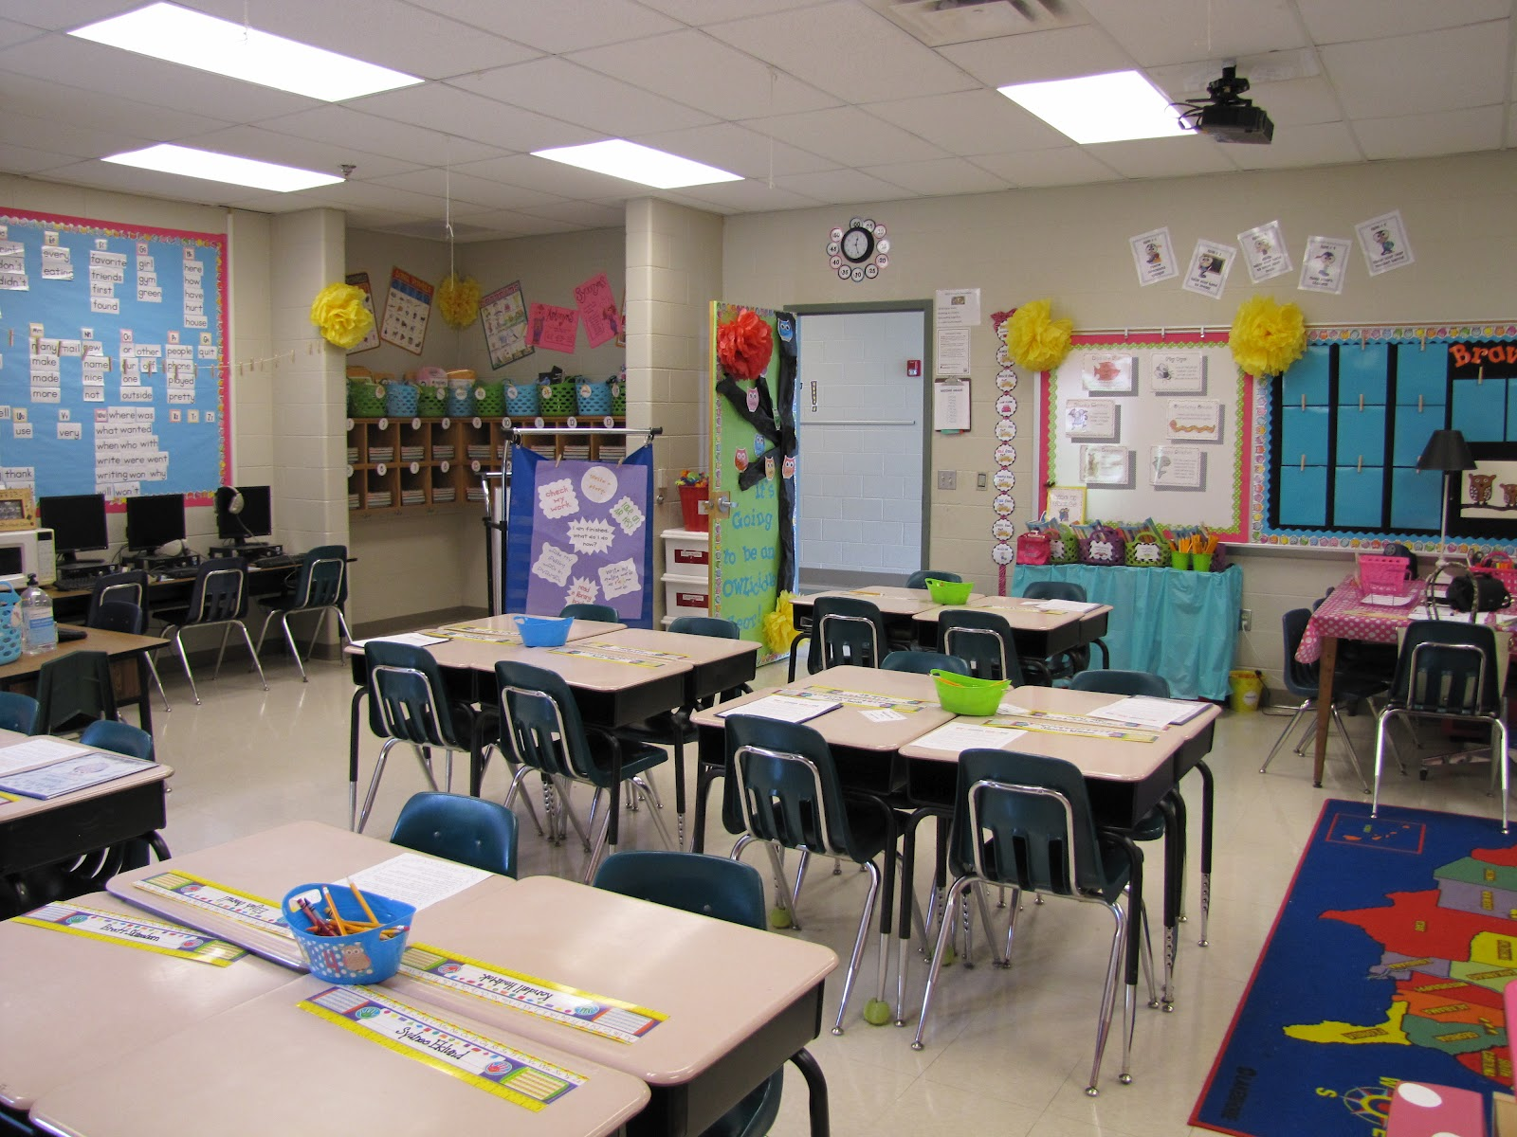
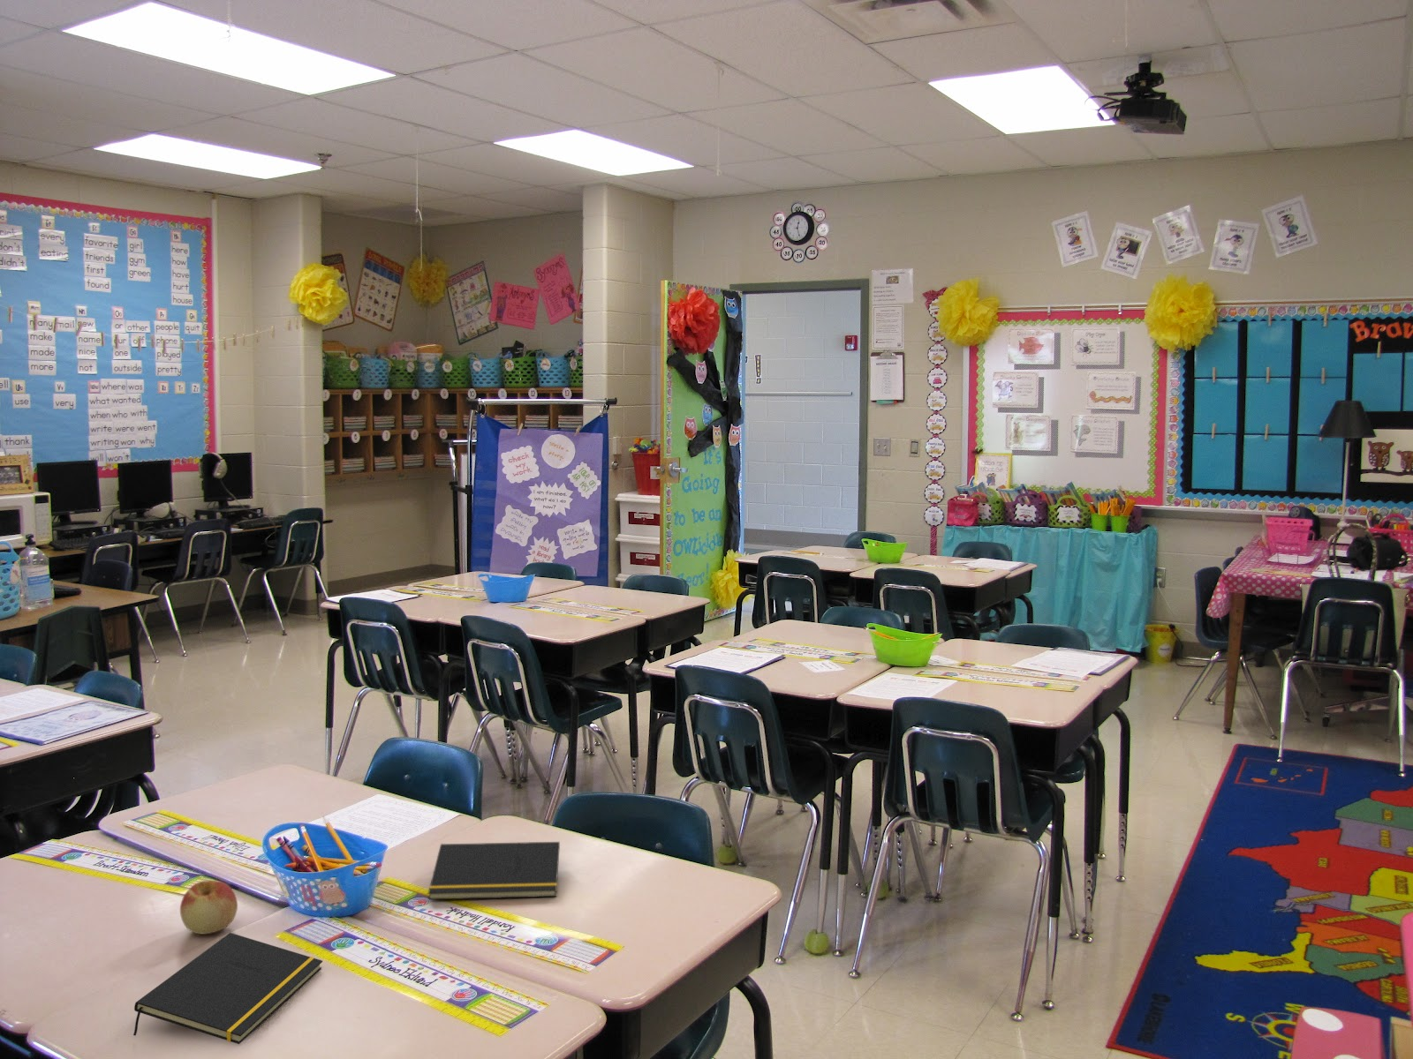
+ notepad (234, 984)
+ apple (208, 907)
+ notepad (496, 869)
